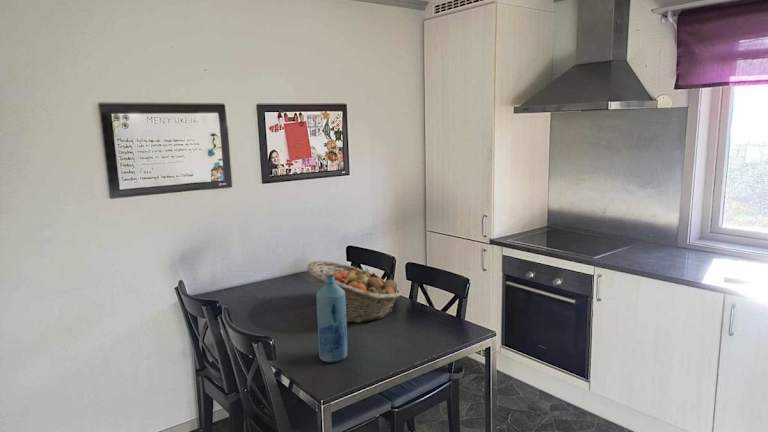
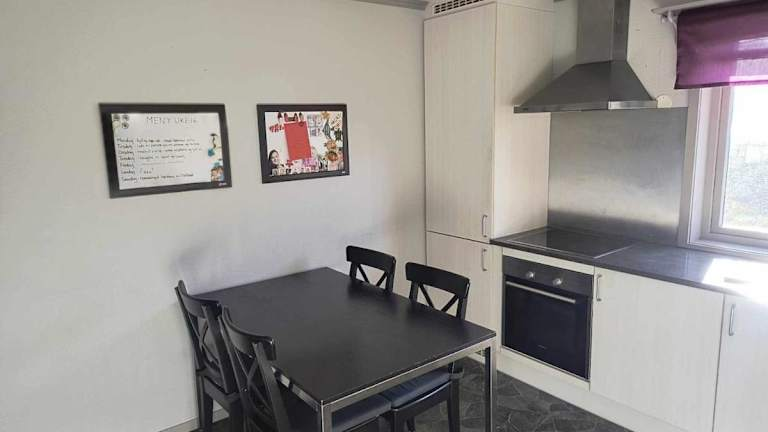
- fruit basket (353, 287)
- bottle (331, 317)
